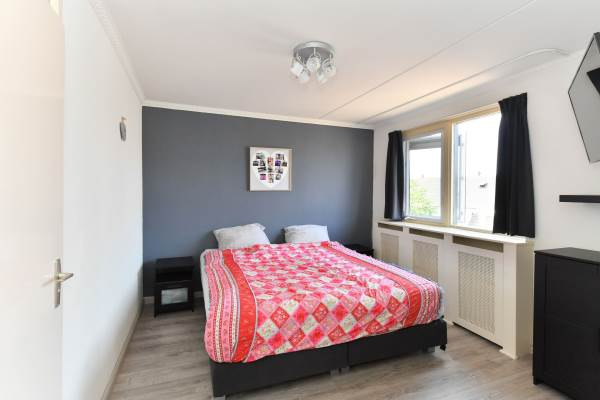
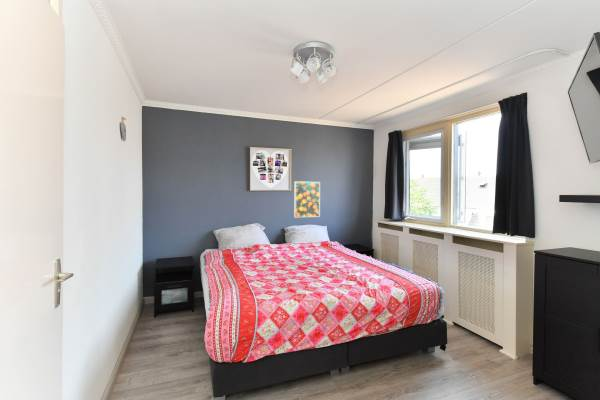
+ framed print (307, 199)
